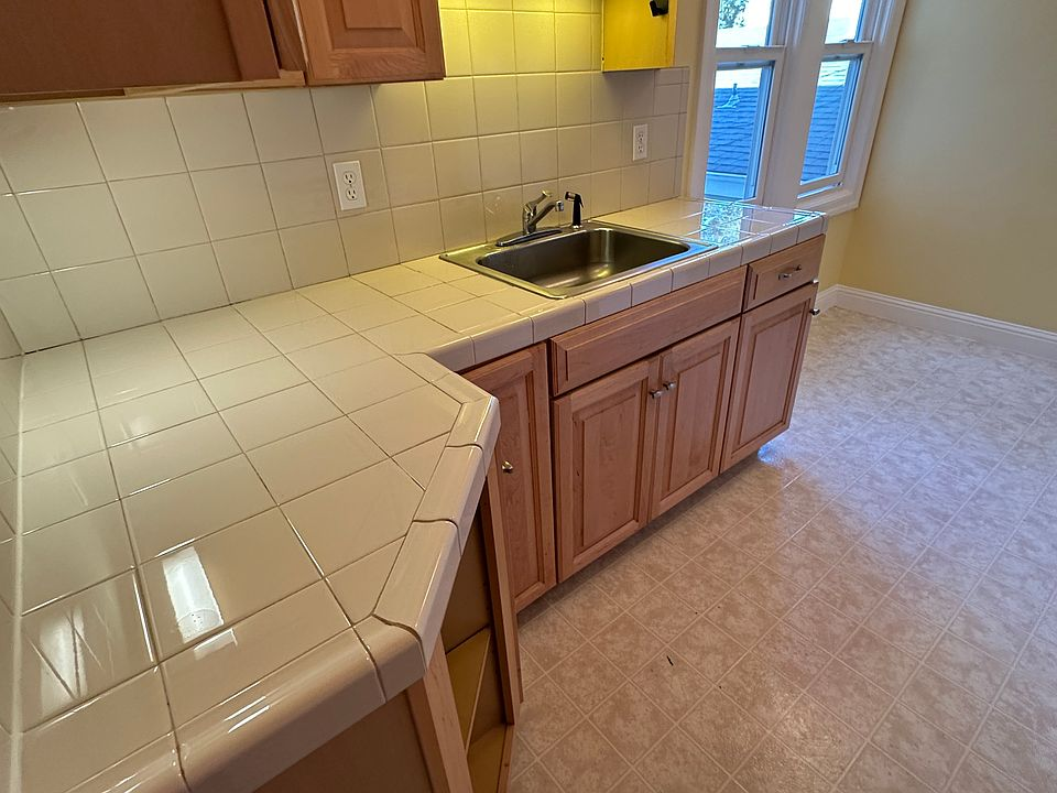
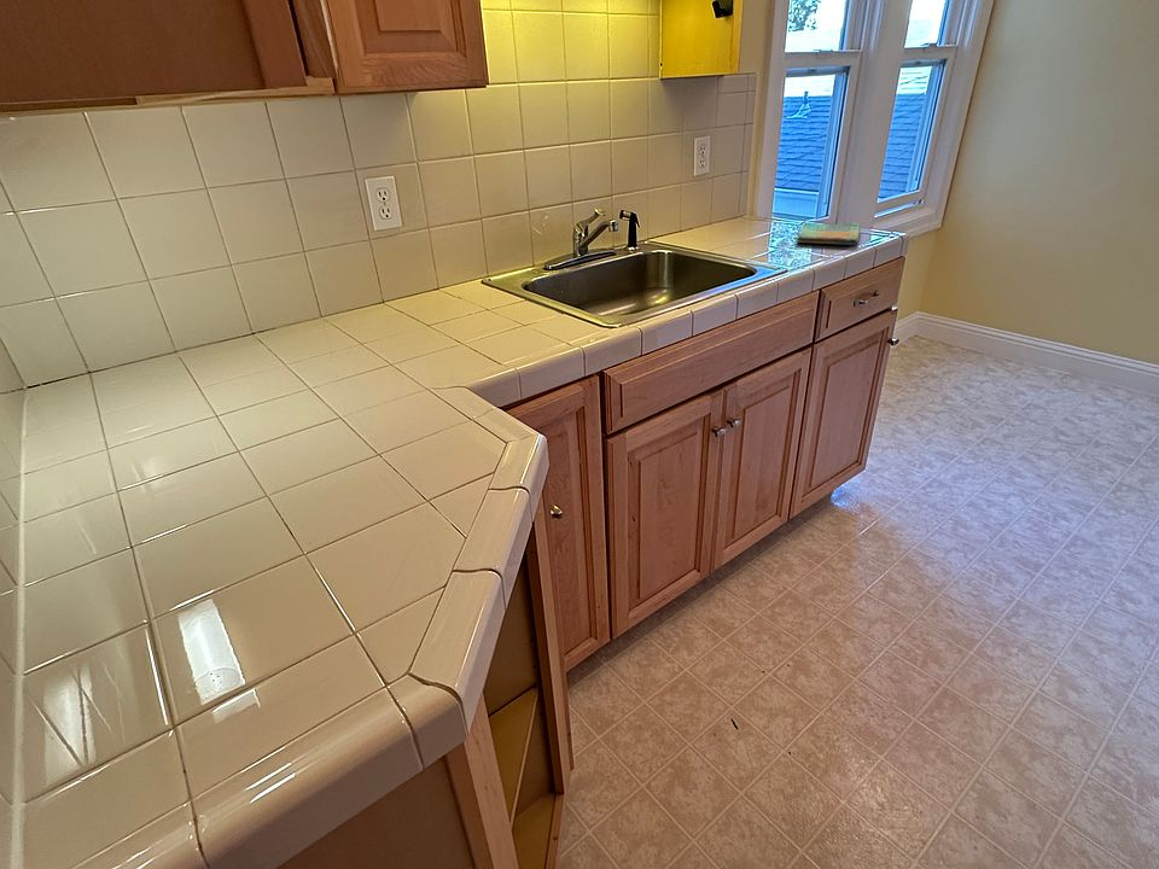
+ dish towel (829, 232)
